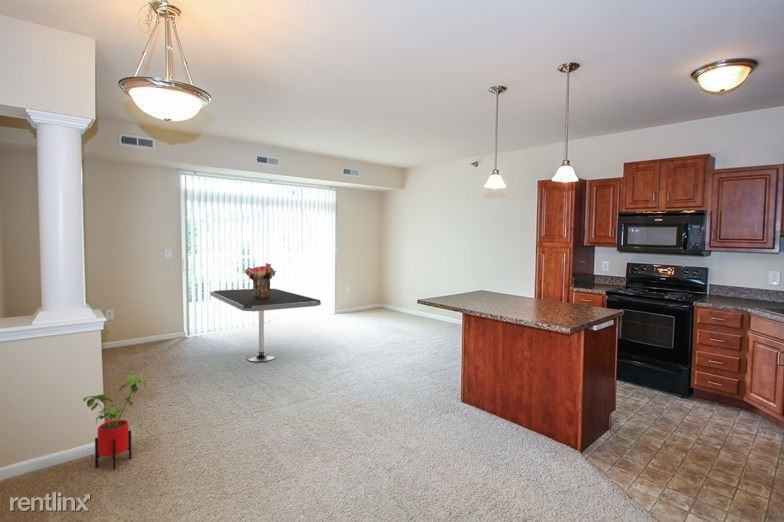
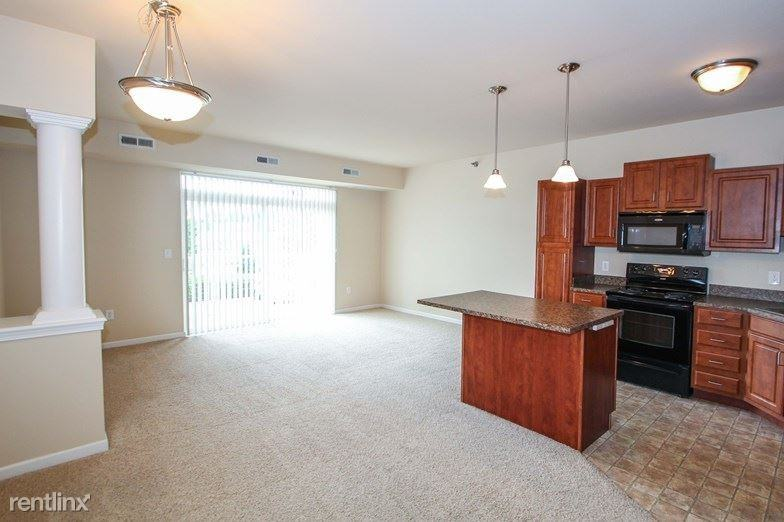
- bouquet (260, 280)
- house plant (117, 420)
- dining table (261, 326)
